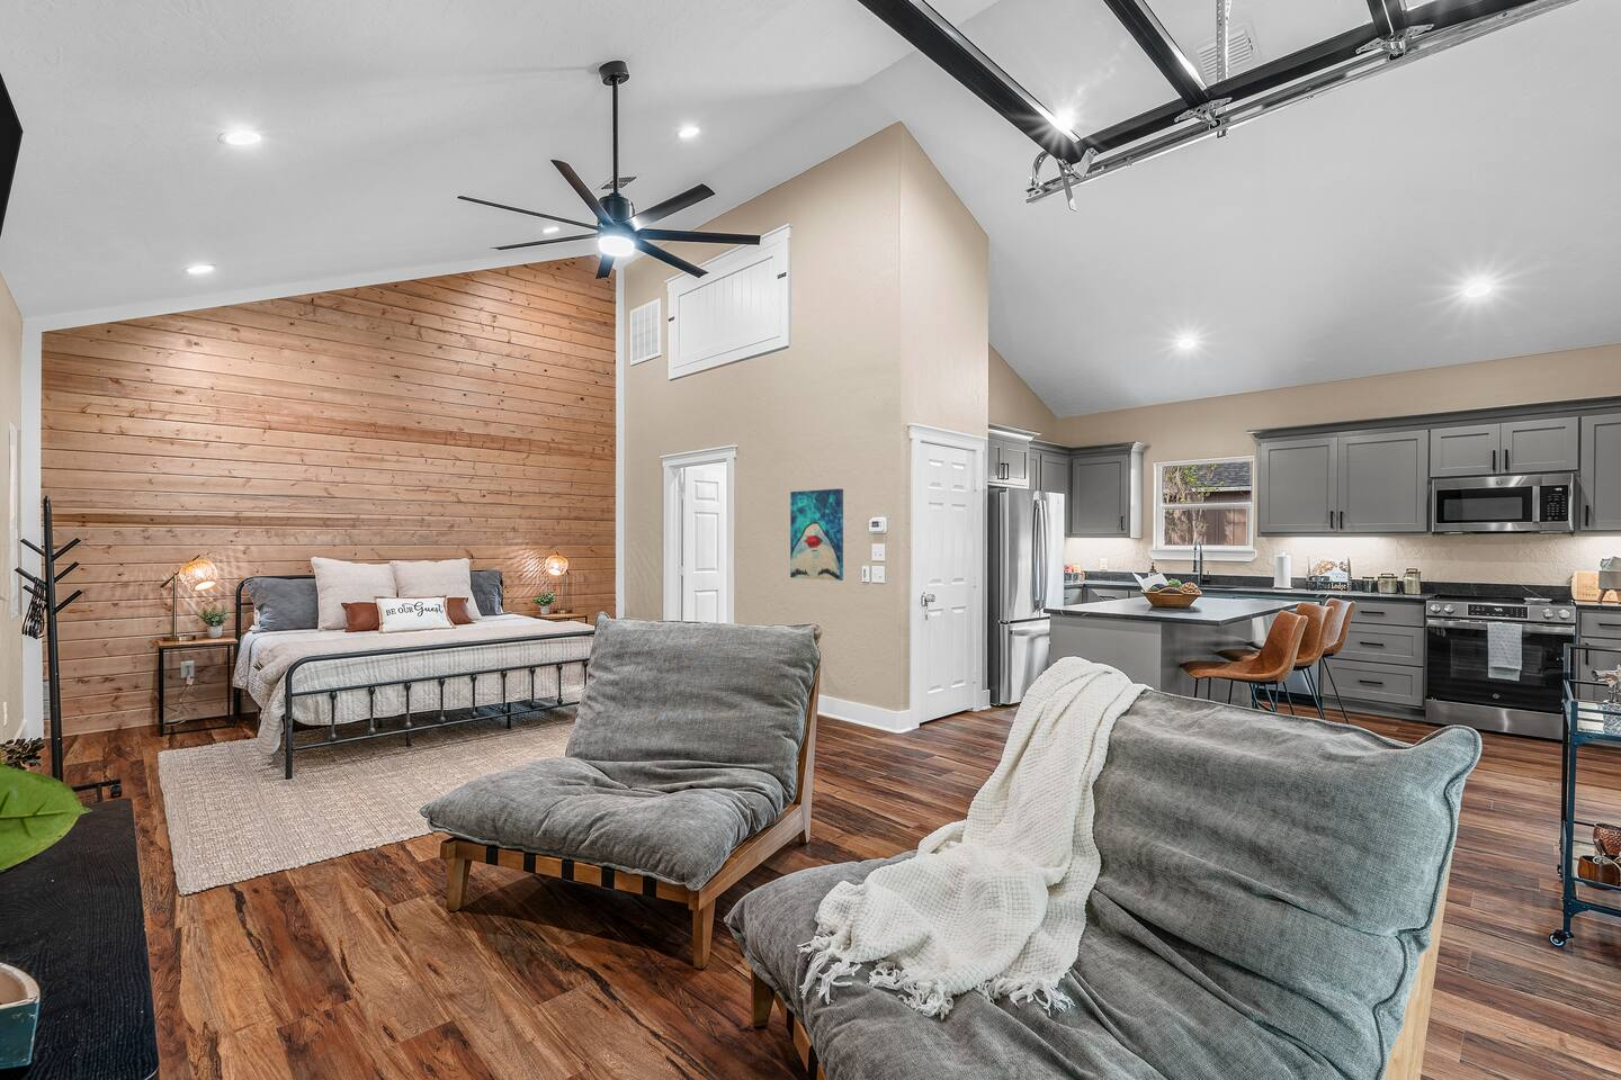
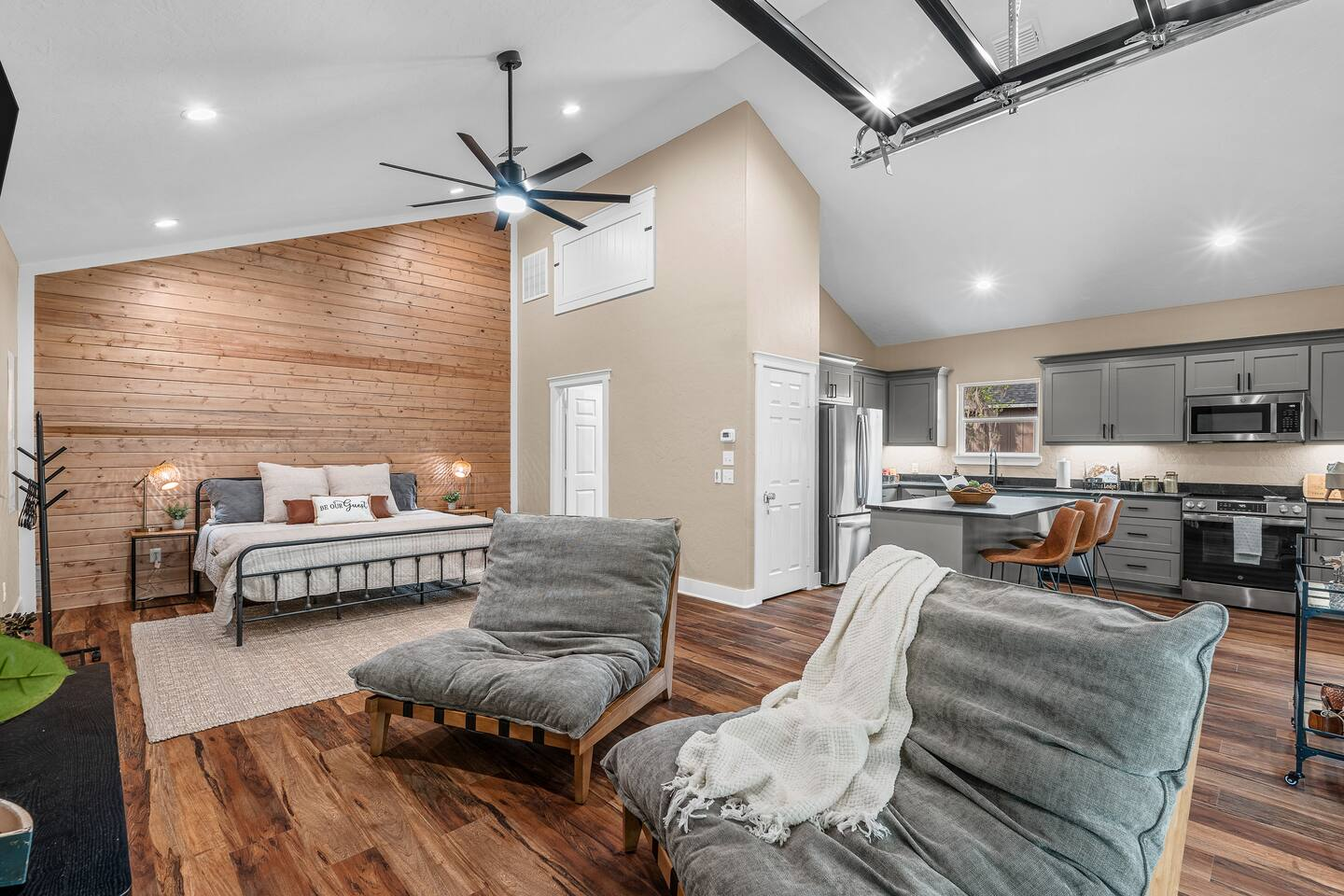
- wall art (815, 534)
